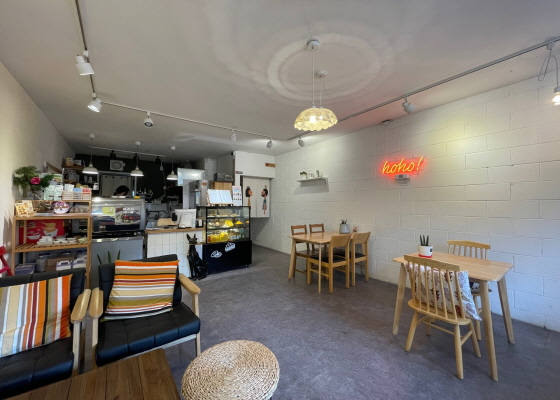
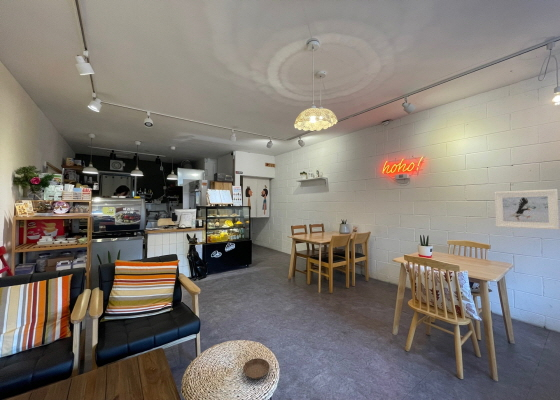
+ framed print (524, 209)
+ saucer (256, 369)
